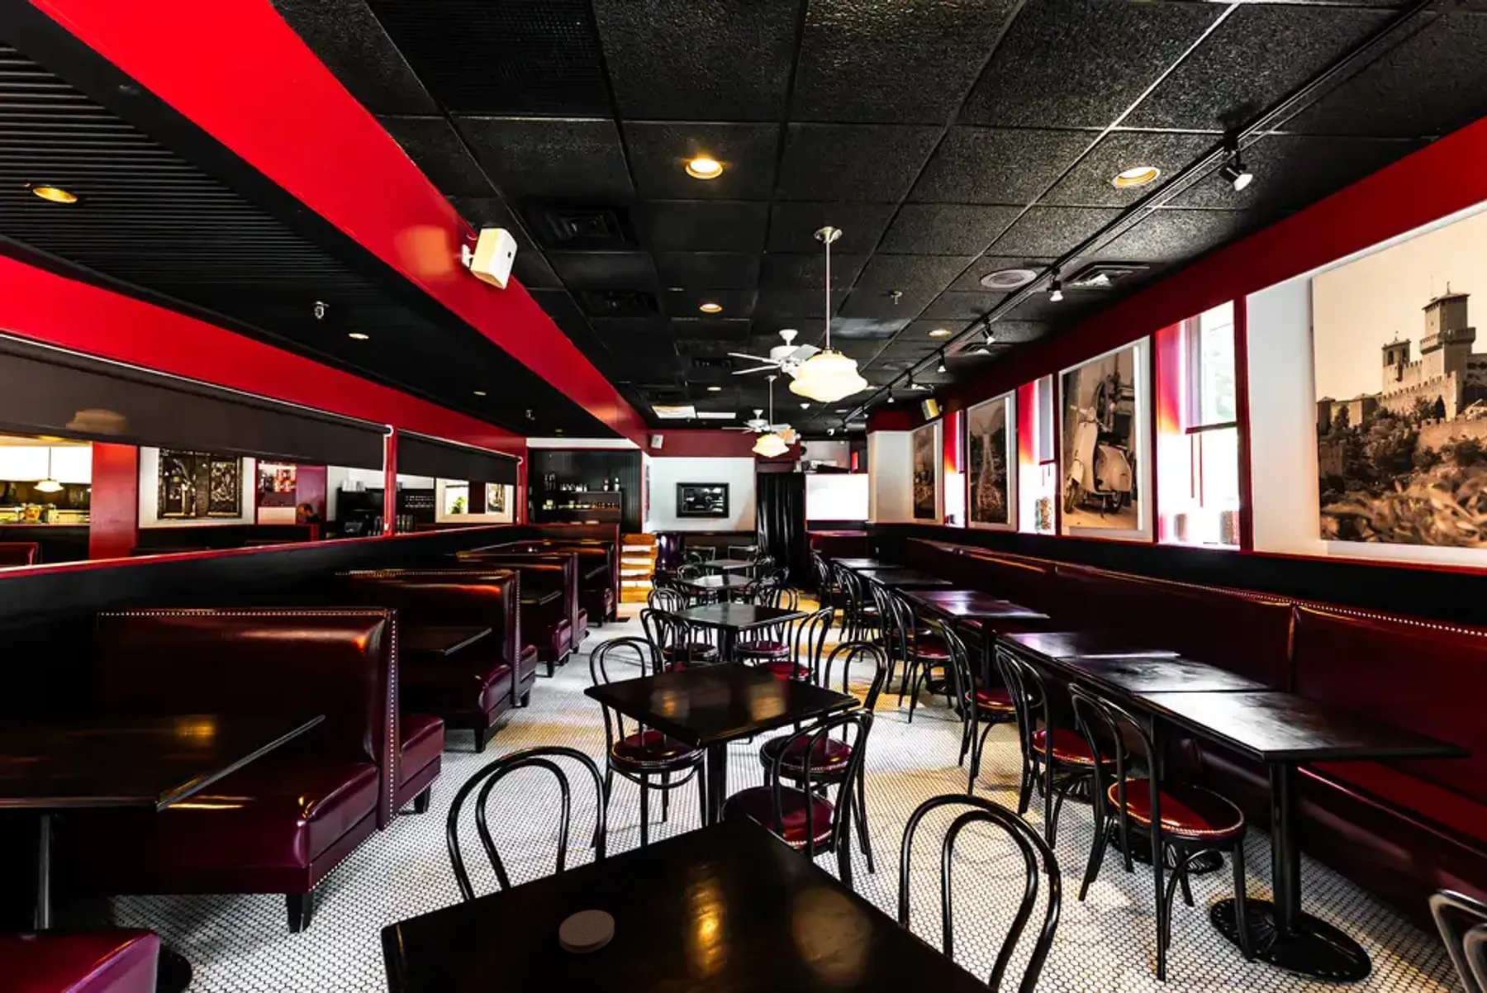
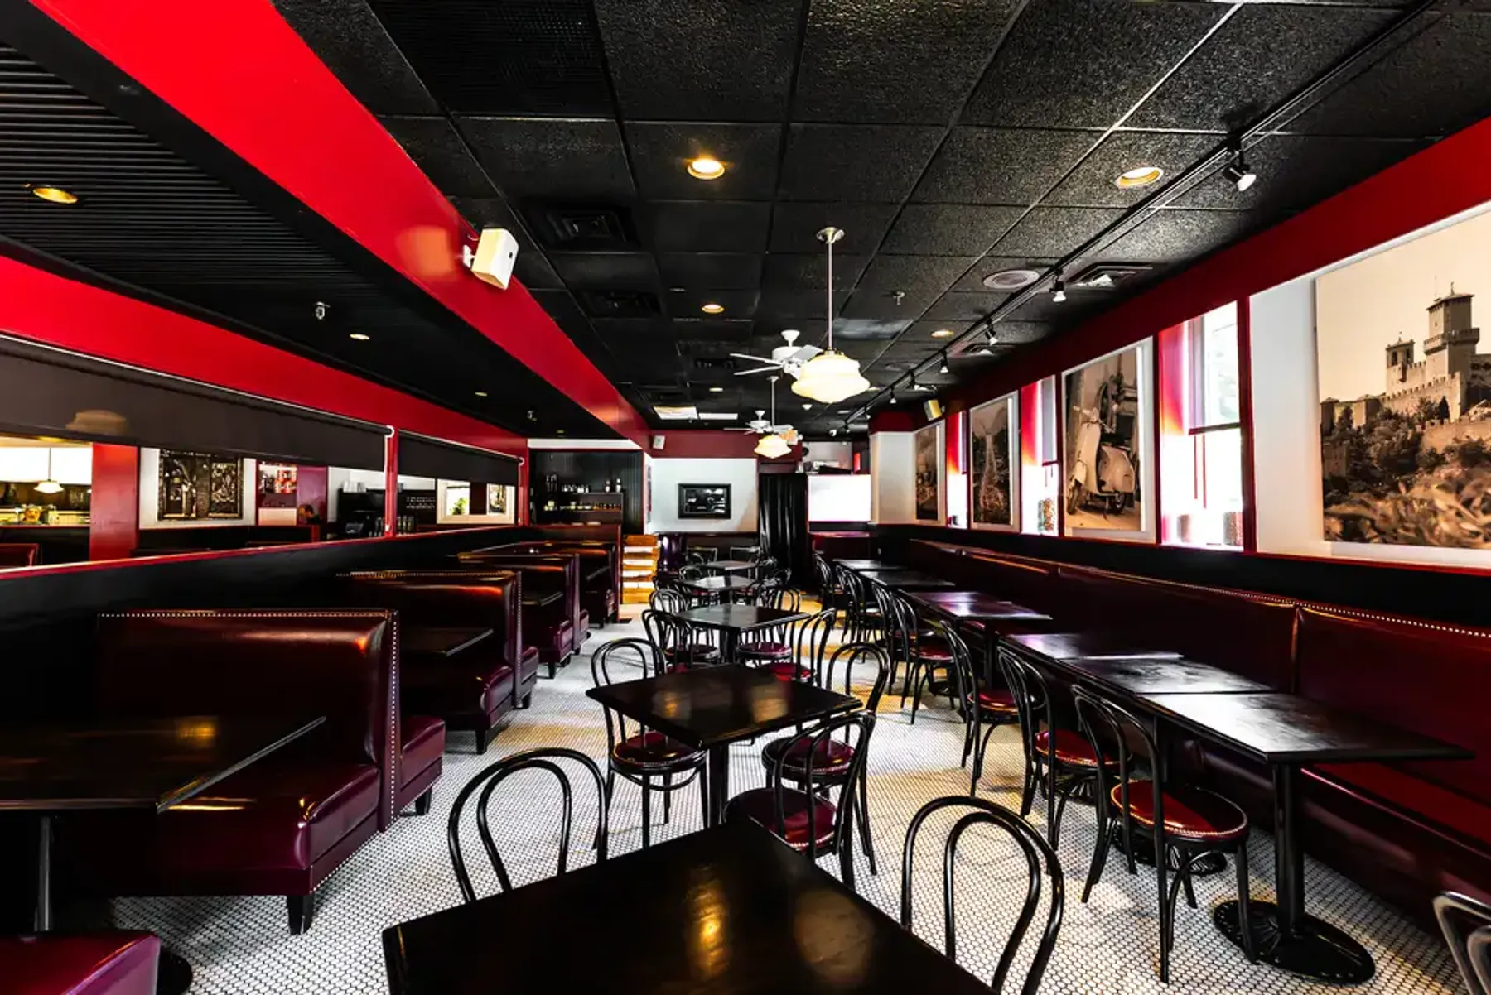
- coaster (586, 930)
